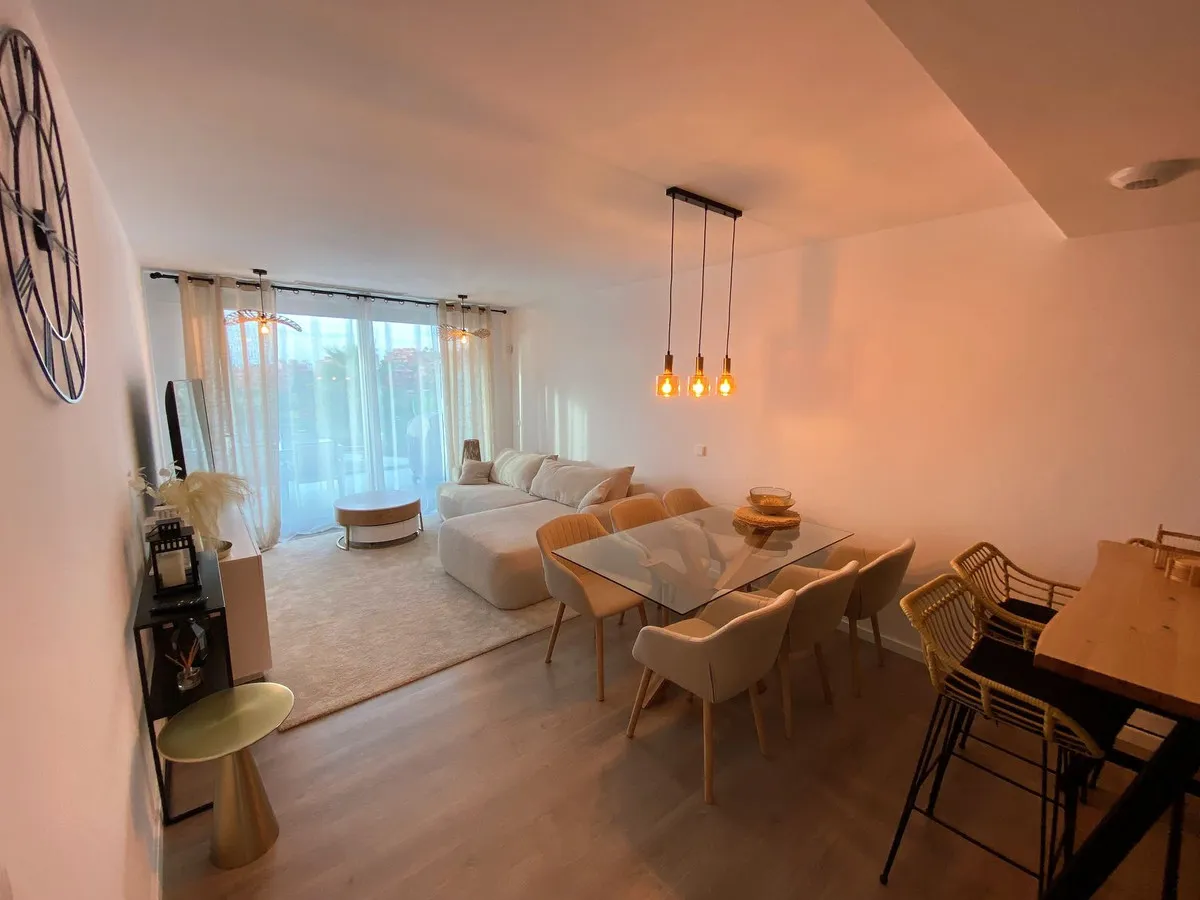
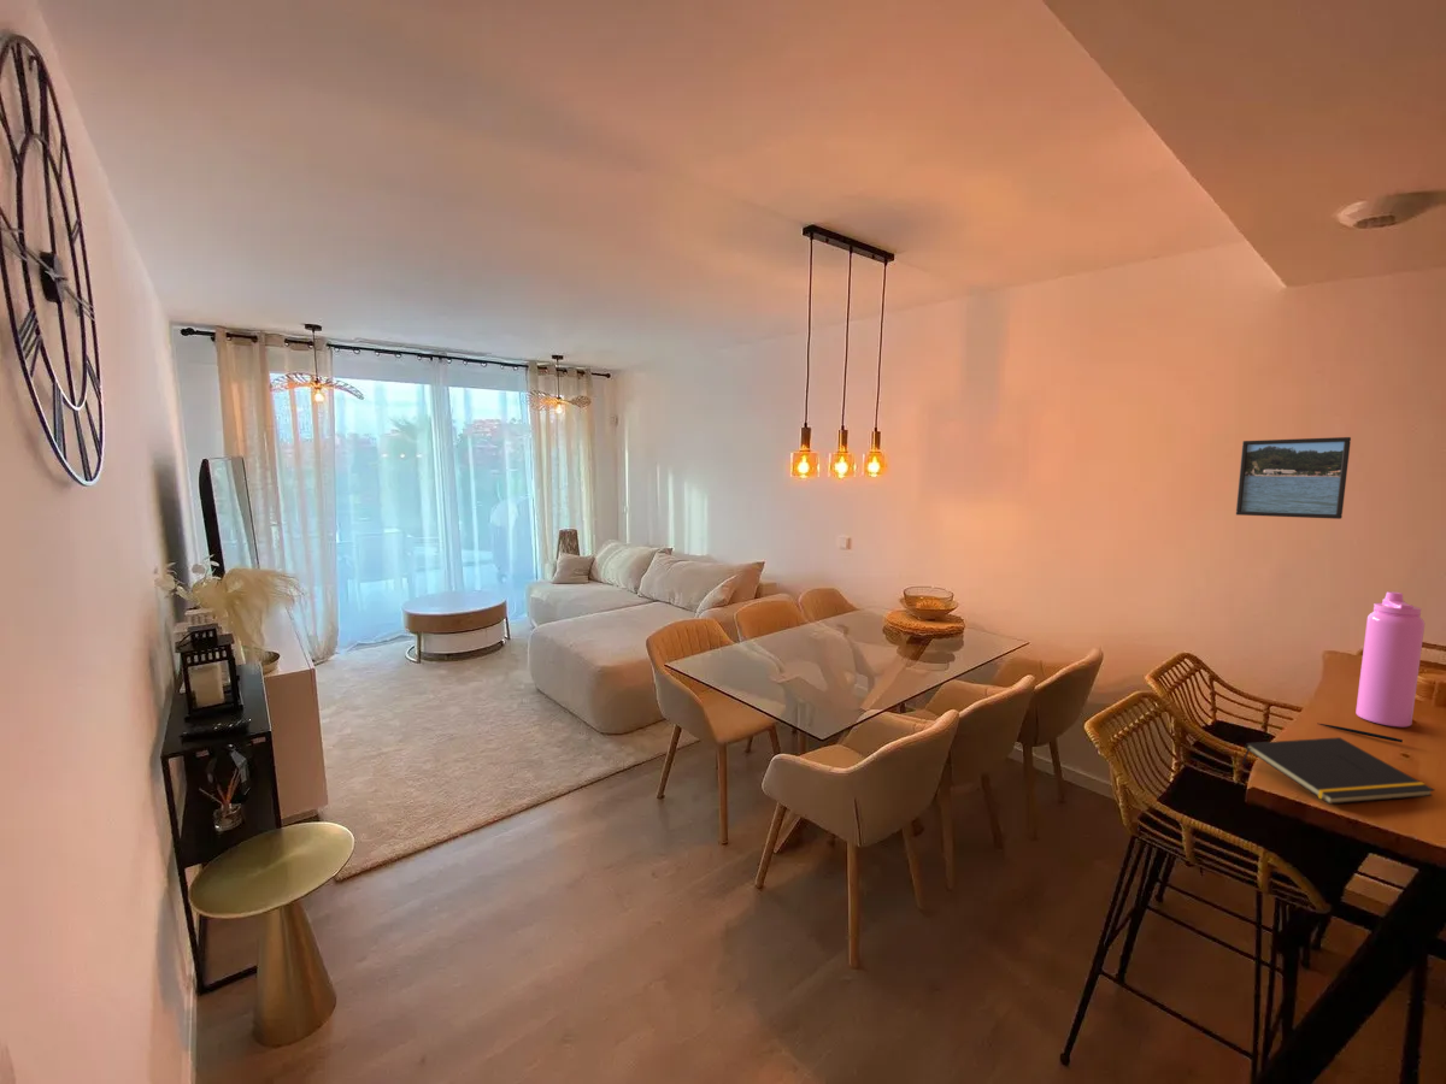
+ notepad (1334, 767)
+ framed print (1289, 478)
+ water bottle (1391, 658)
+ pen (1357, 731)
